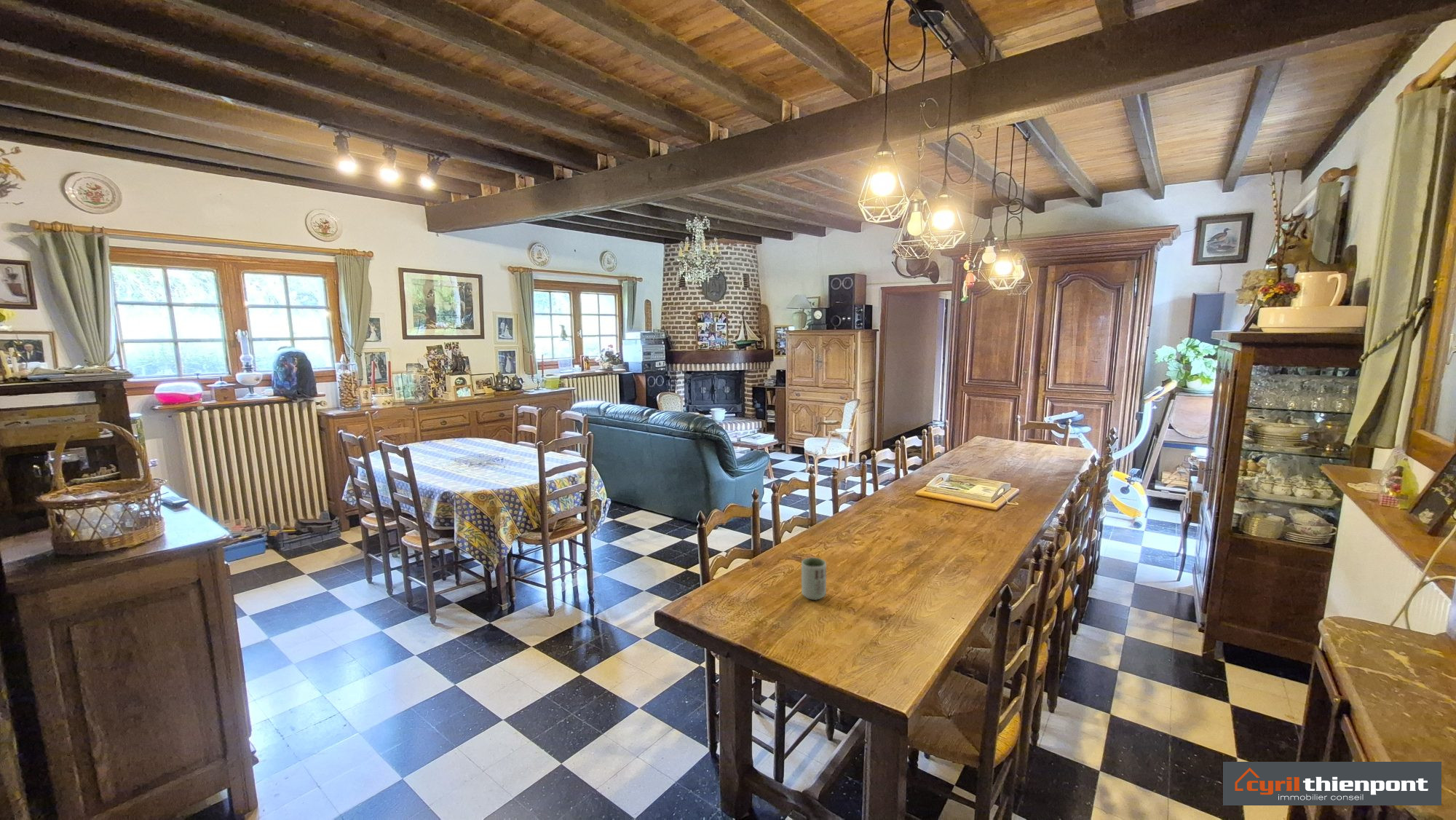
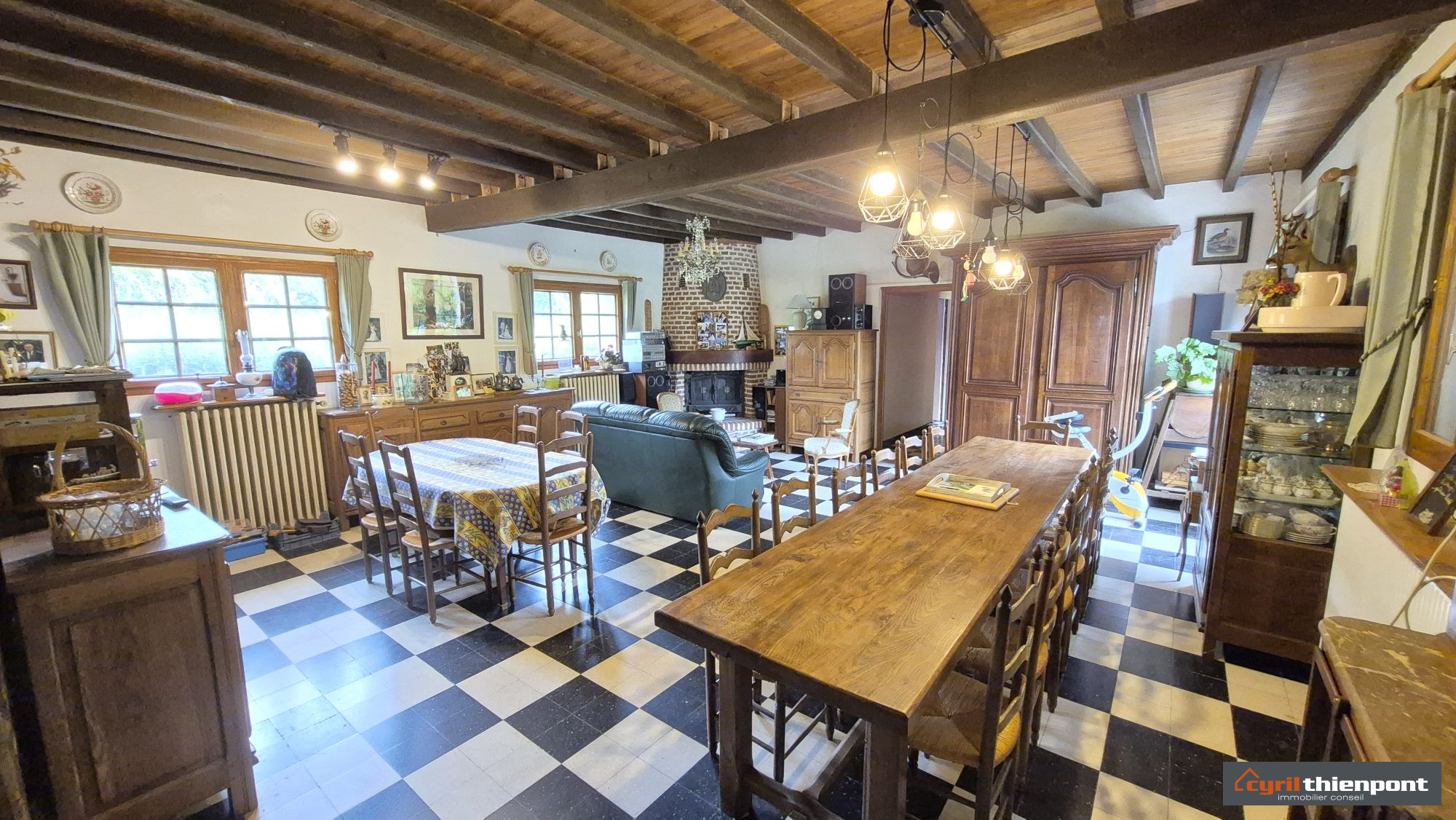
- cup (813, 578)
